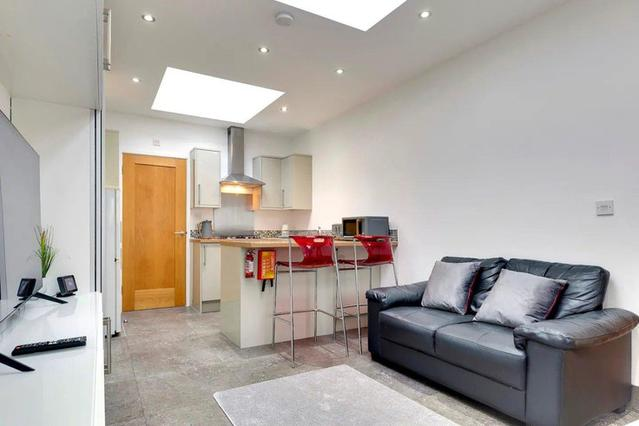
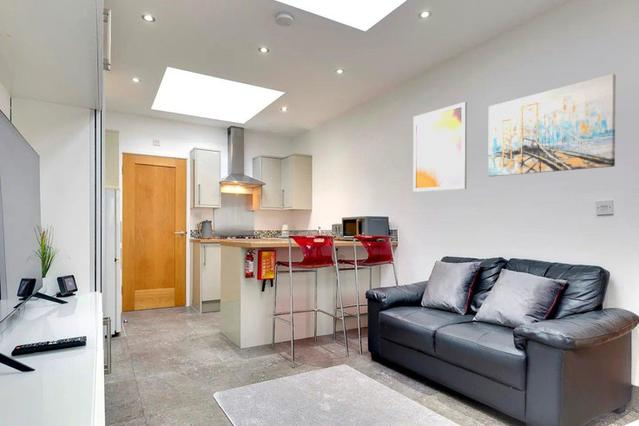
+ wall art (438, 150)
+ wall art (543, 132)
